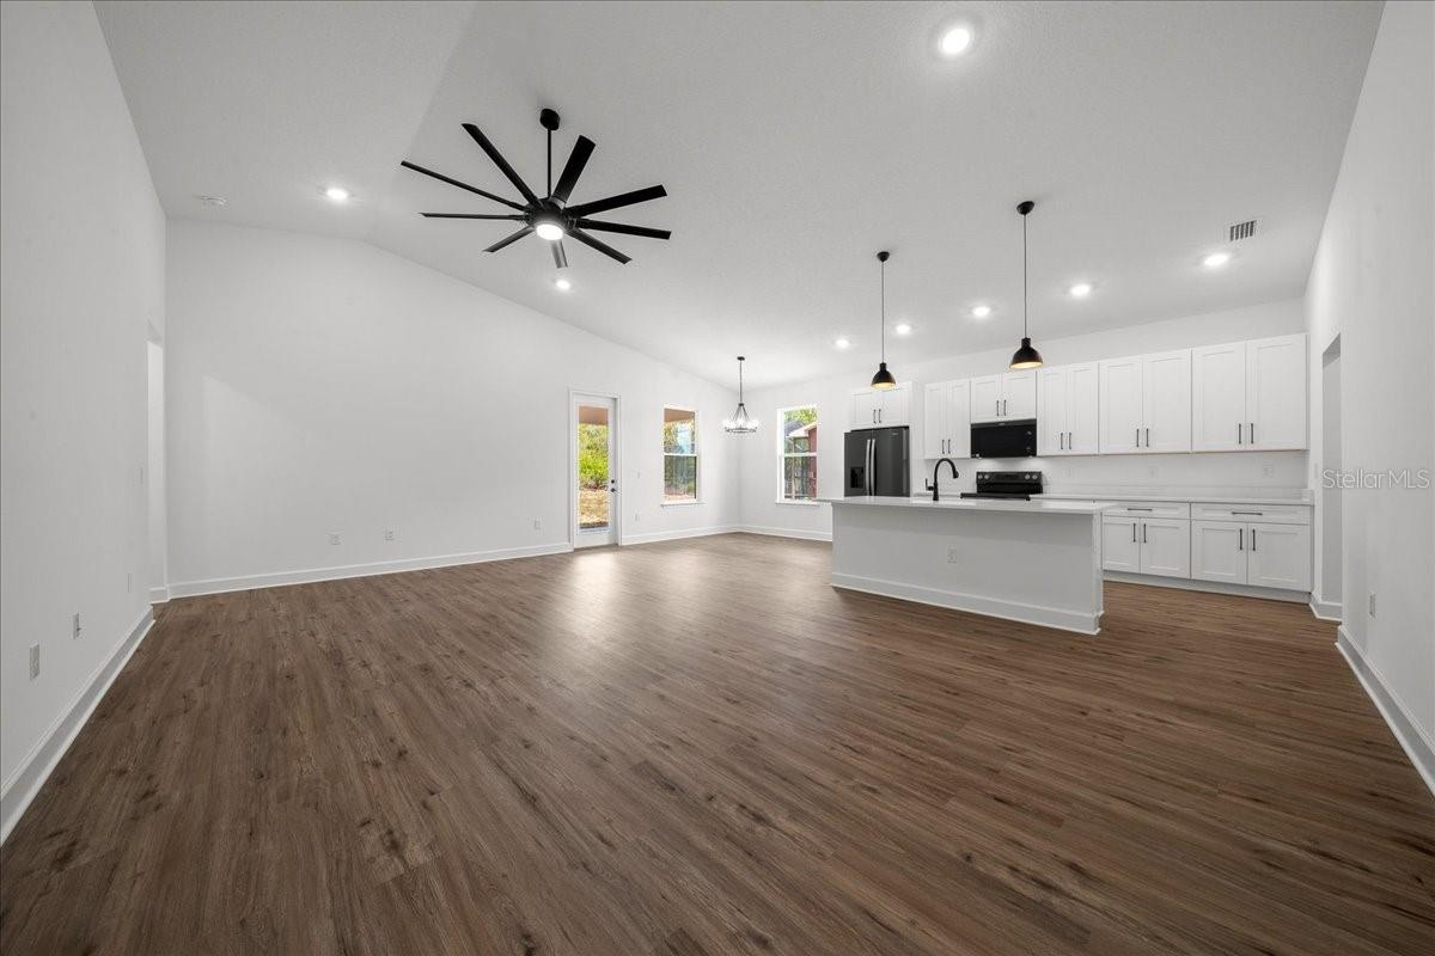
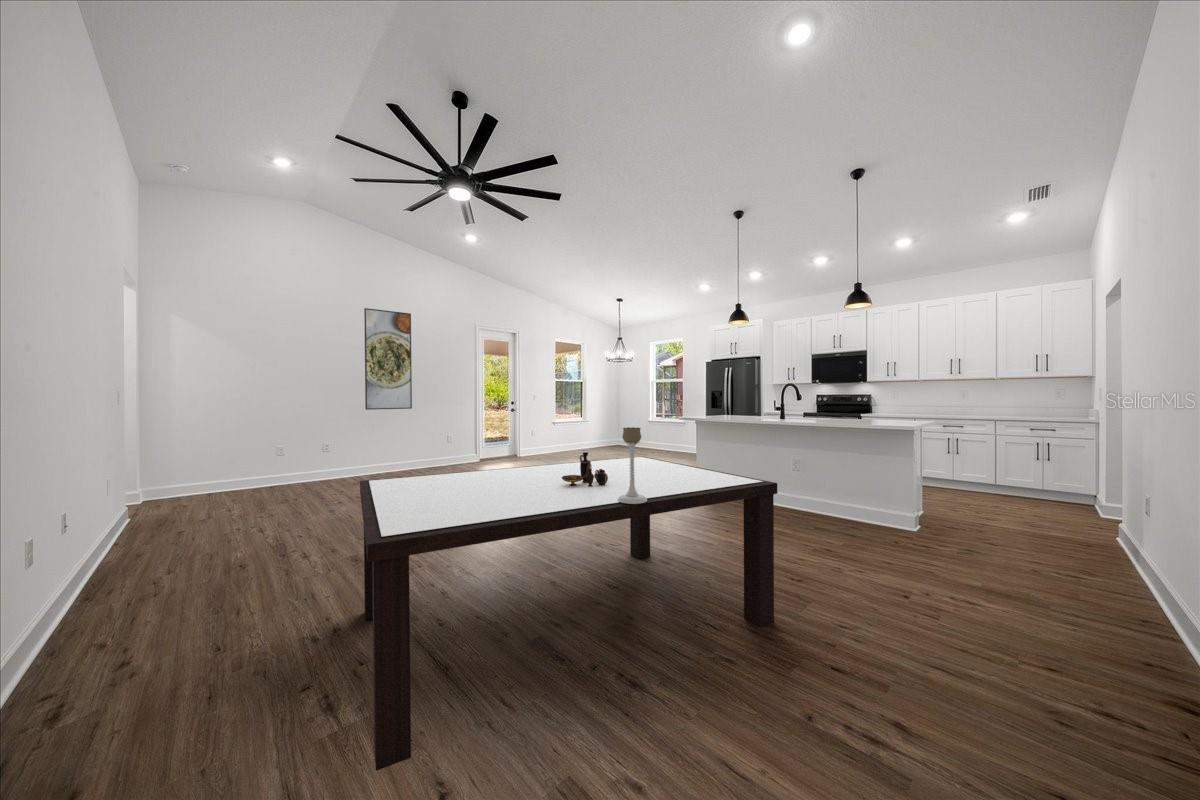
+ candle holder (631, 463)
+ vase (587, 468)
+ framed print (388, 360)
+ dining table (557, 530)
